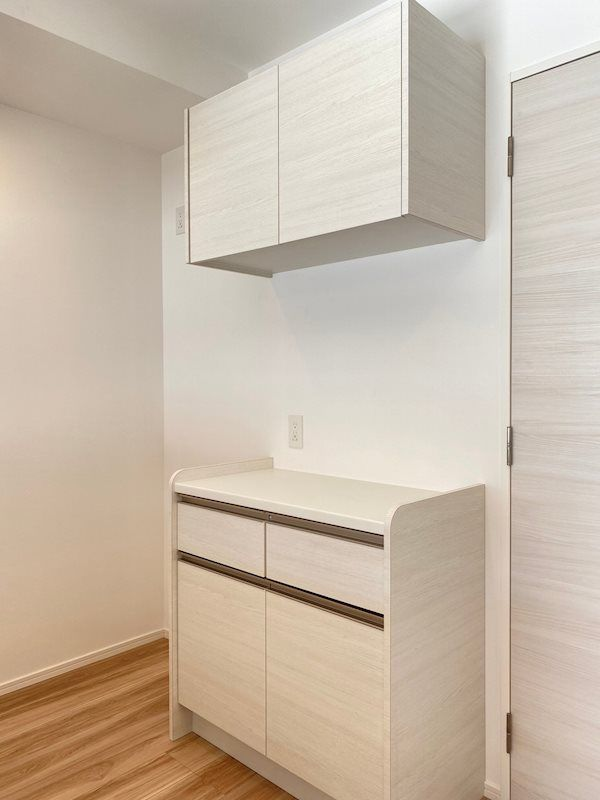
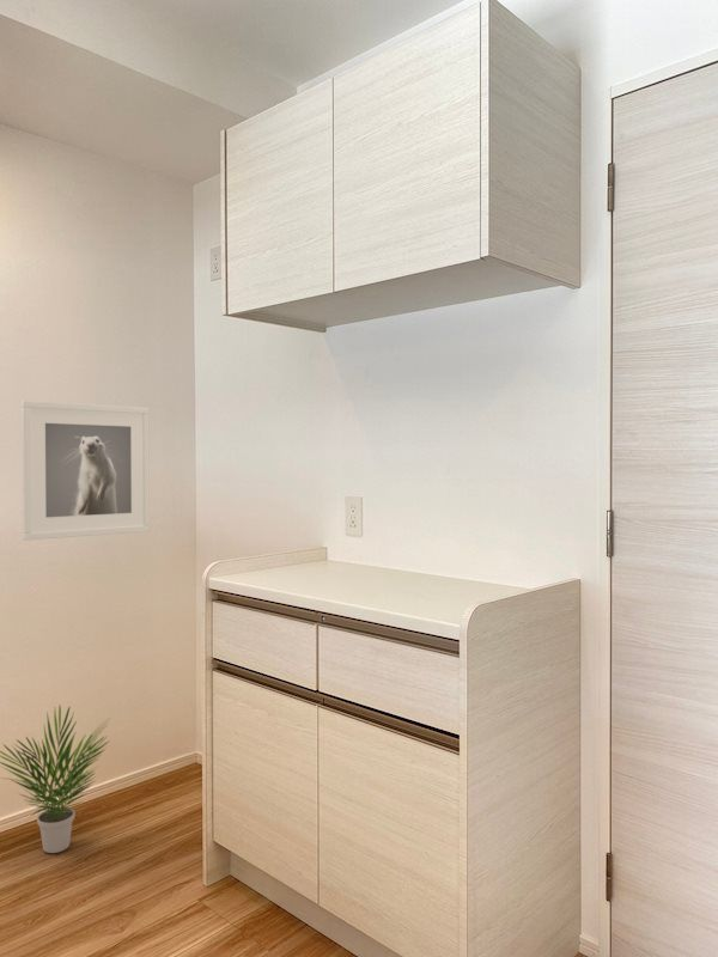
+ potted plant (55, 784)
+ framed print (89, 469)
